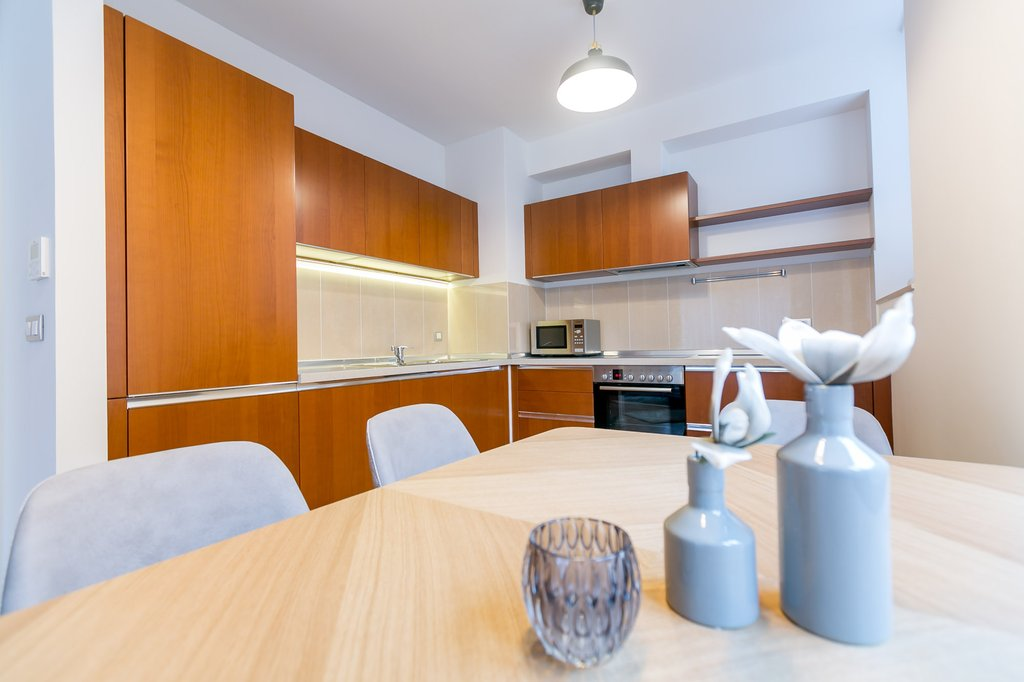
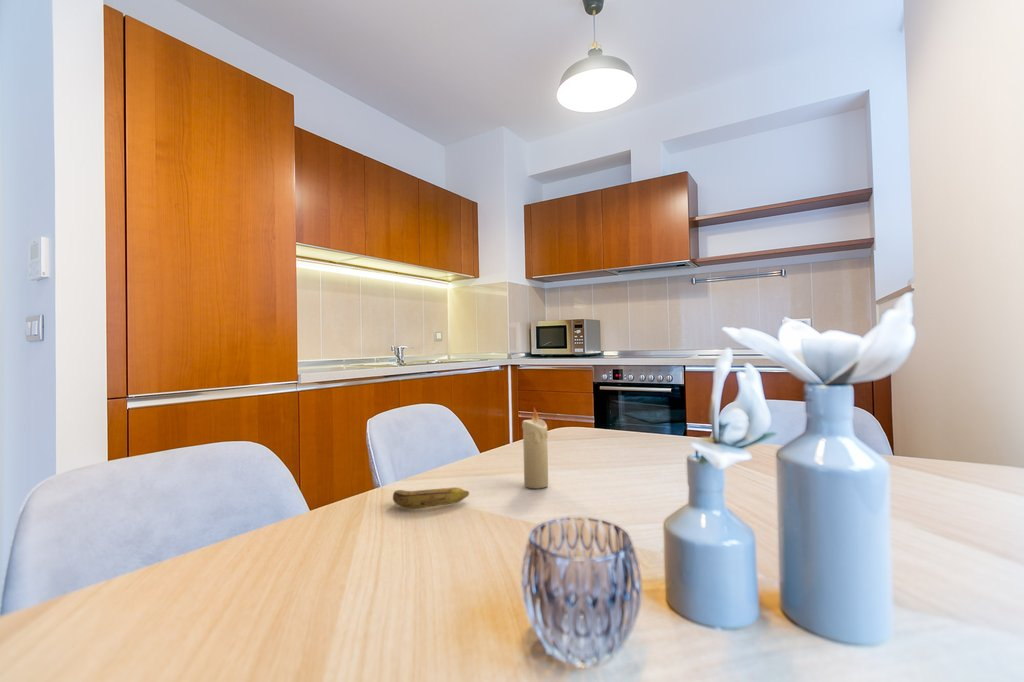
+ banana (431, 494)
+ candle (535, 445)
